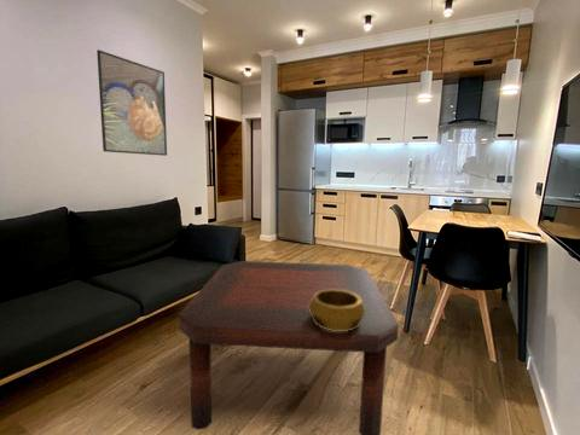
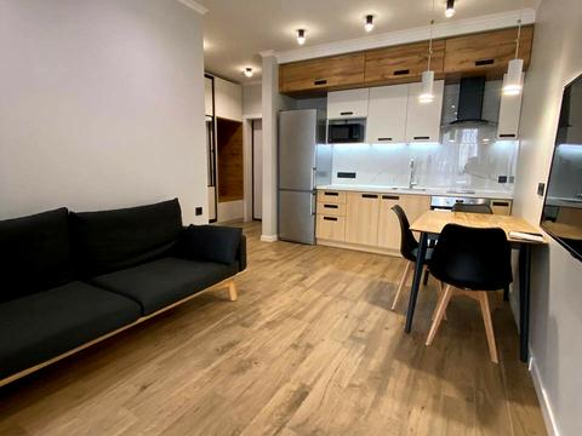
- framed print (135, 109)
- decorative bowl (336, 308)
- coffee table (290, 330)
